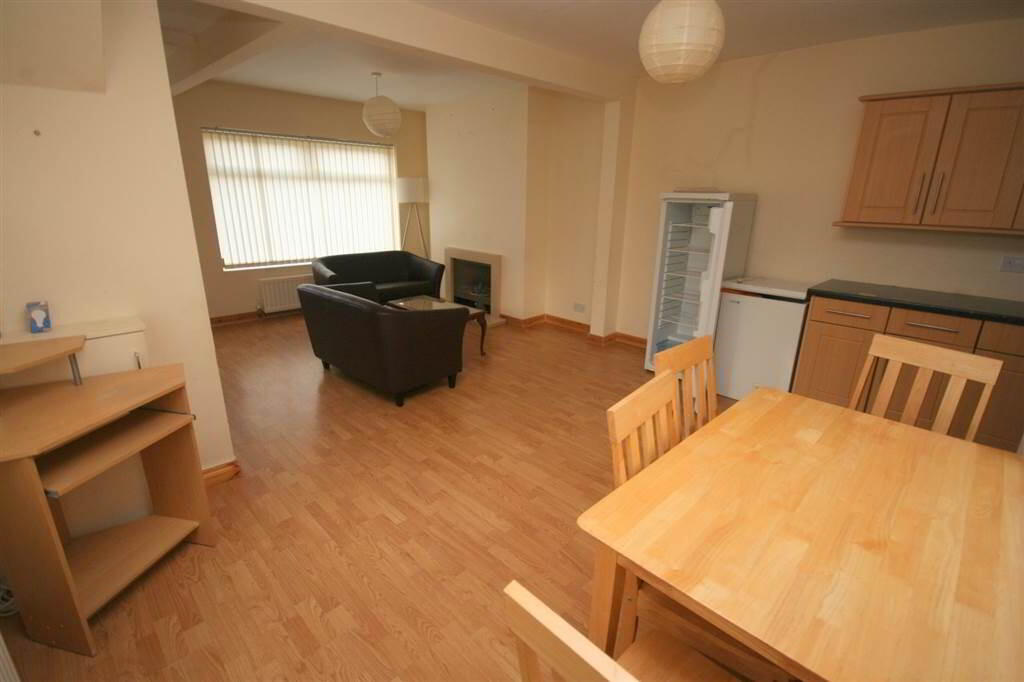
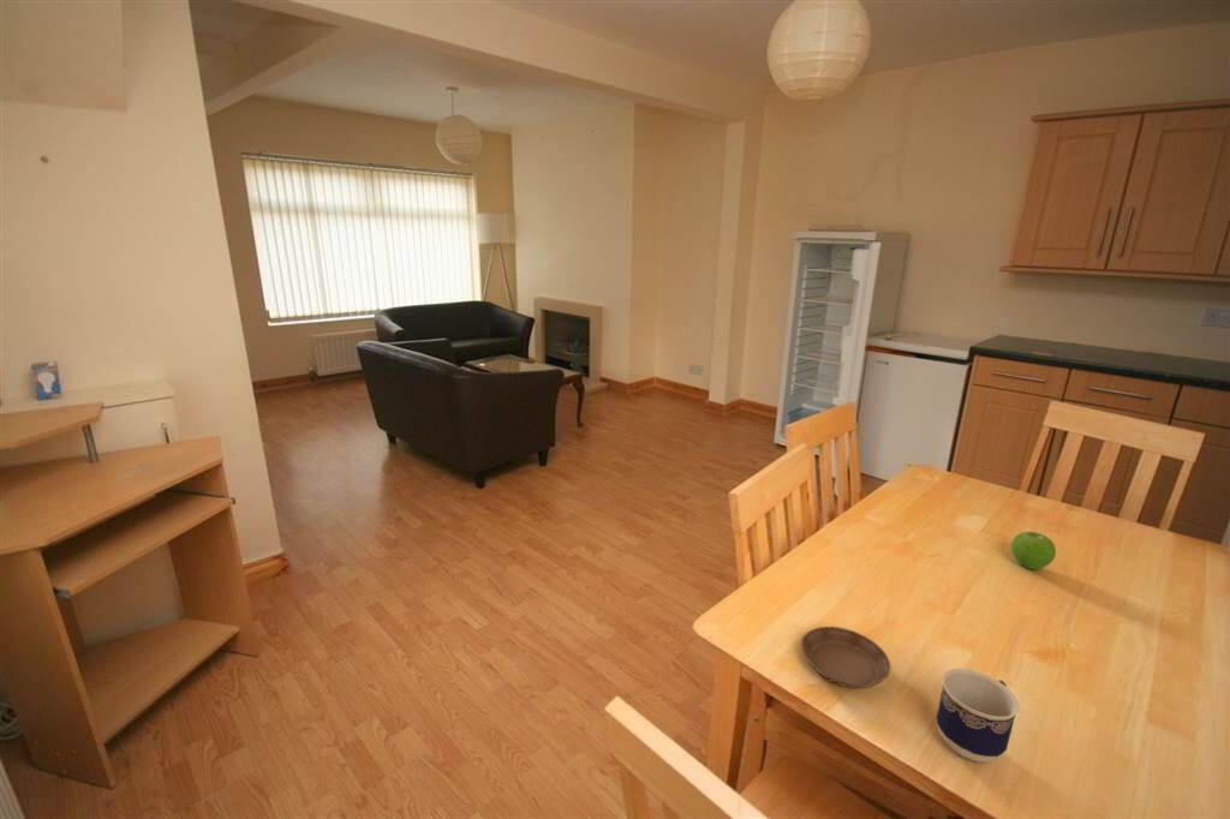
+ fruit (1032, 550)
+ saucer (843, 659)
+ cup (978, 715)
